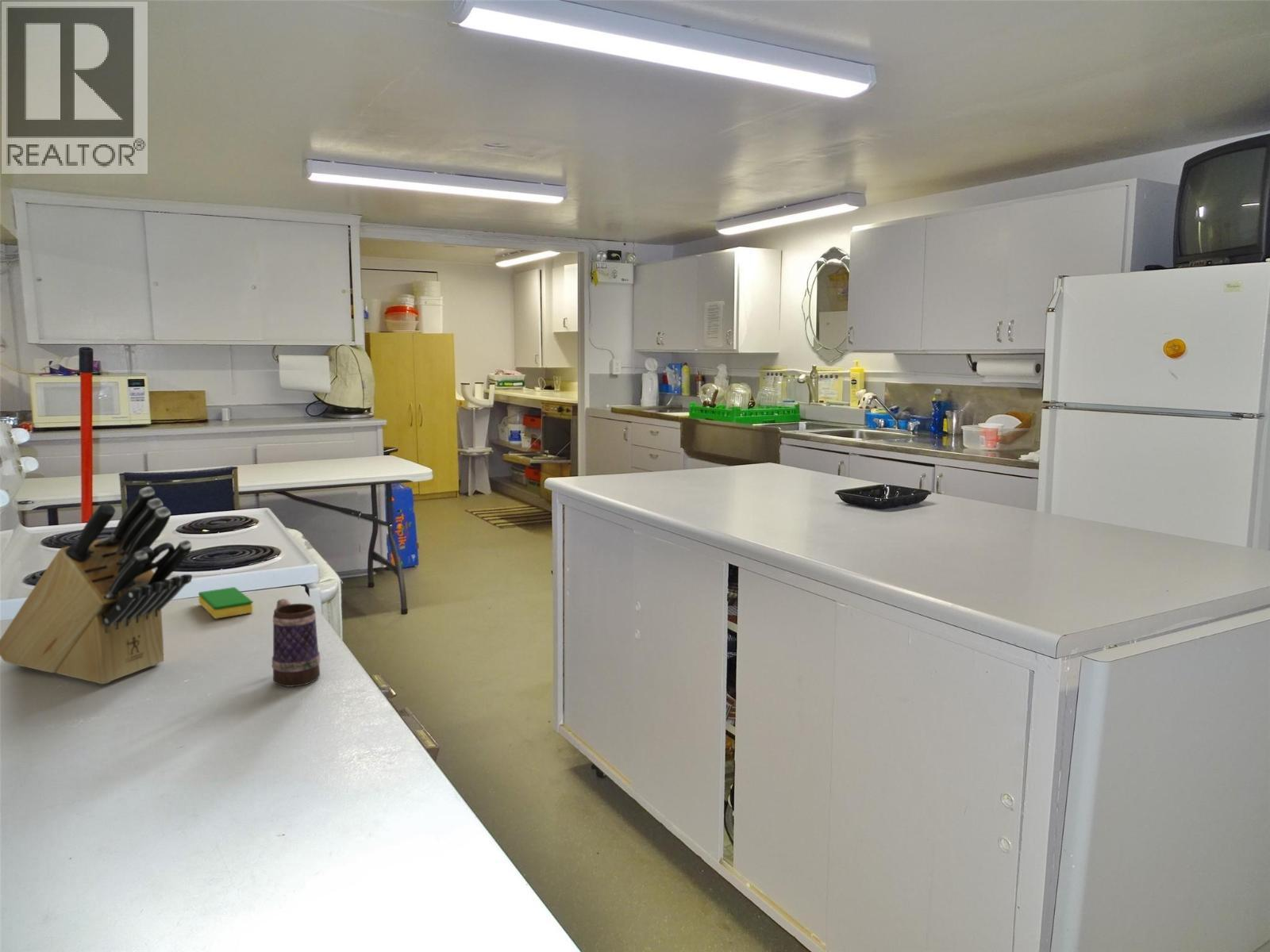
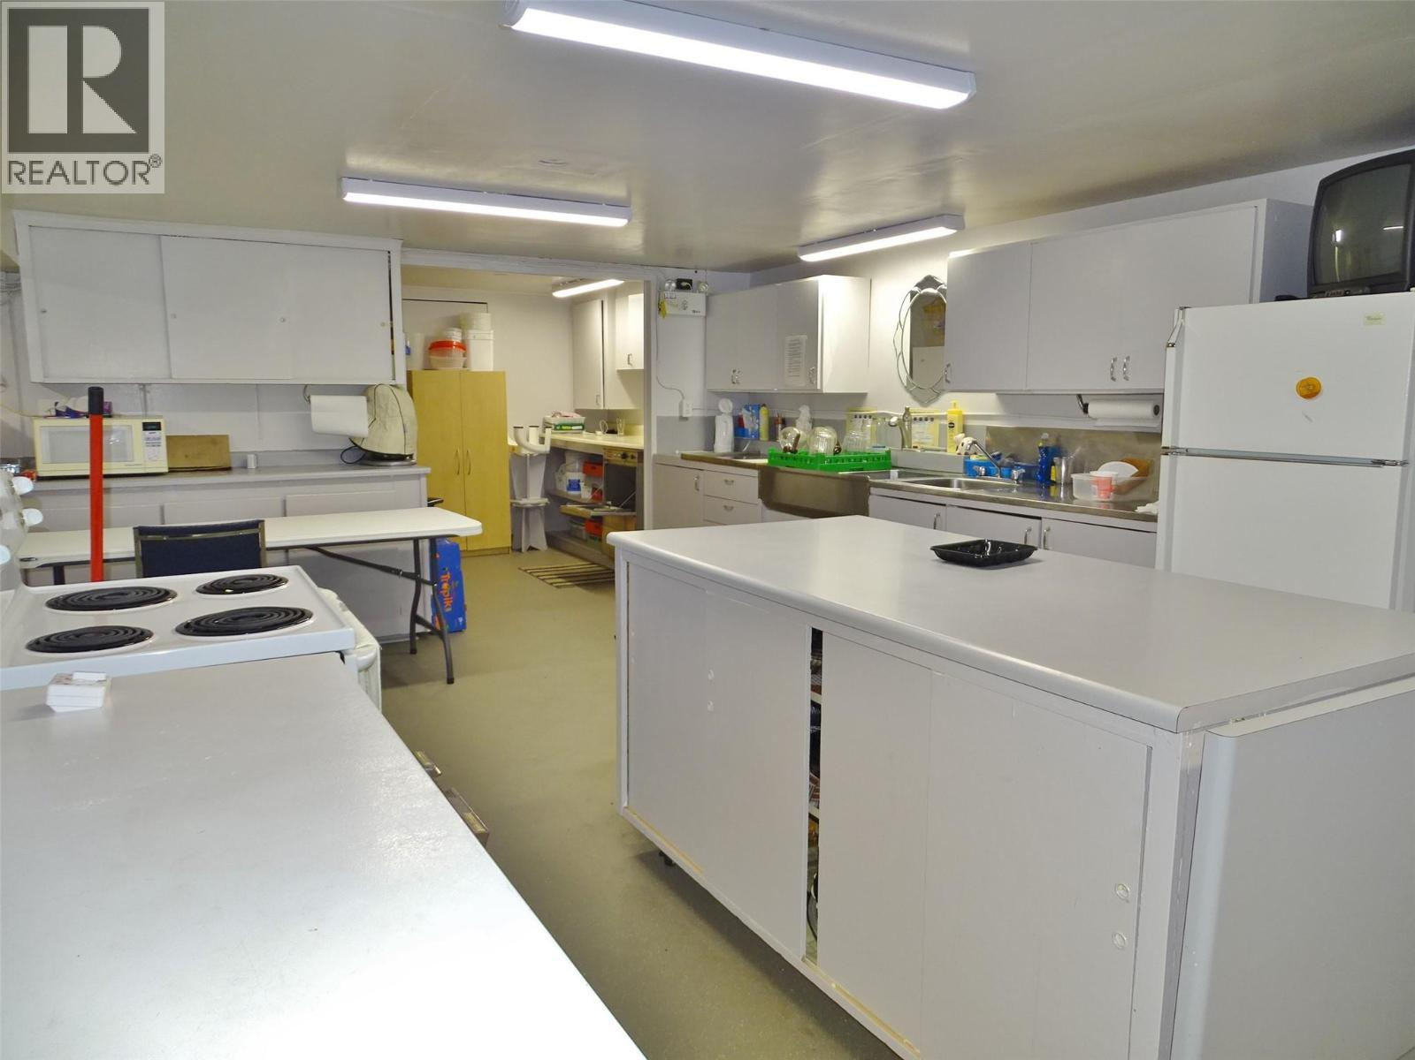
- dish sponge (225, 602)
- knife block (93, 578)
- mug (292, 640)
